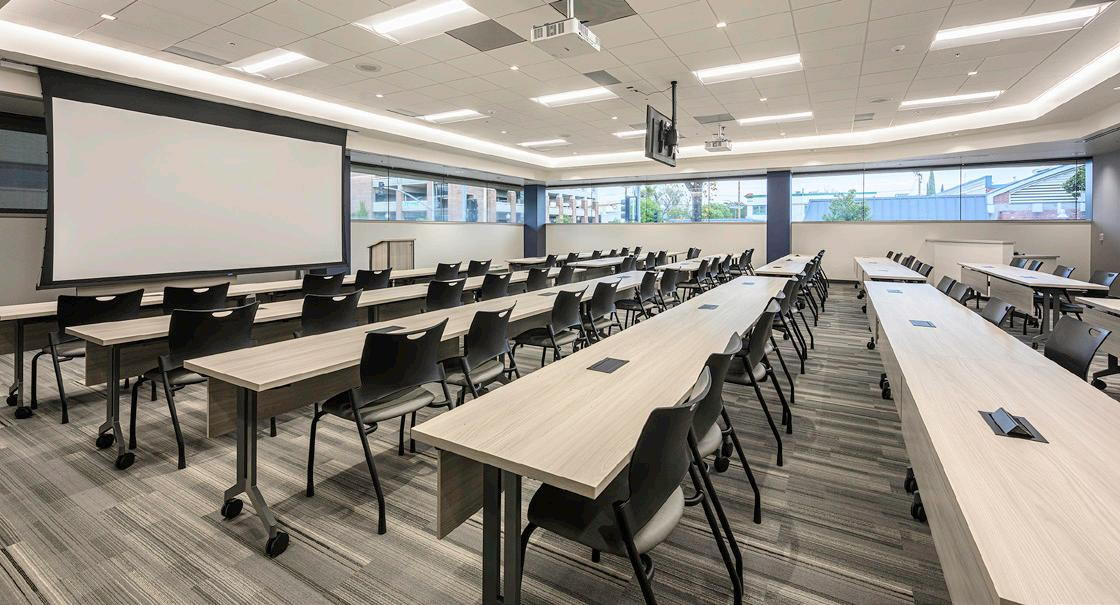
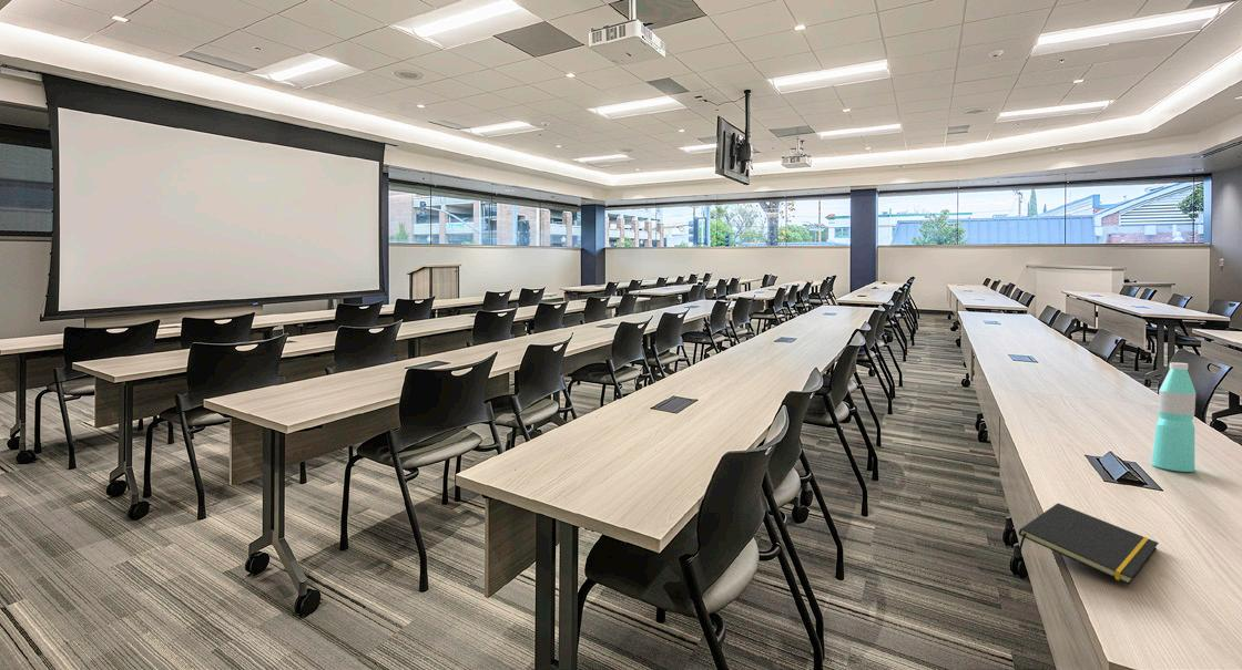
+ water bottle (1175, 415)
+ notepad (1089, 538)
